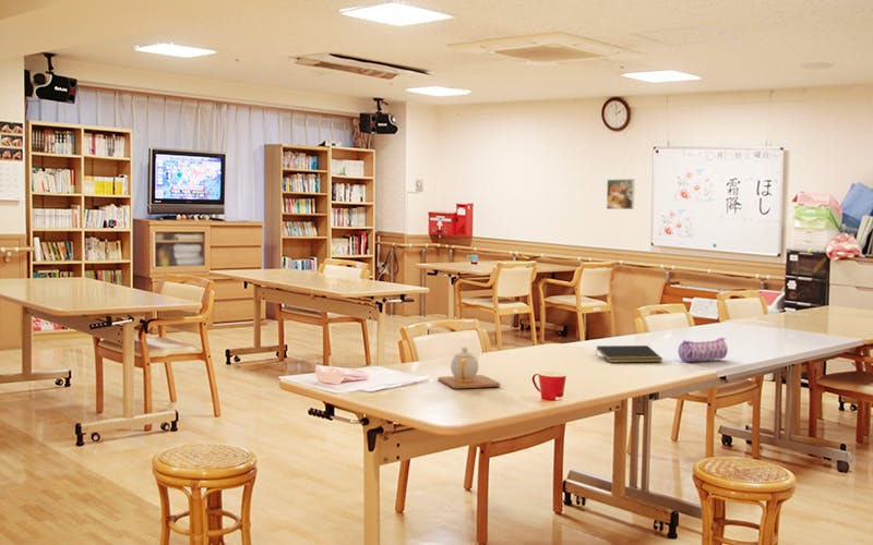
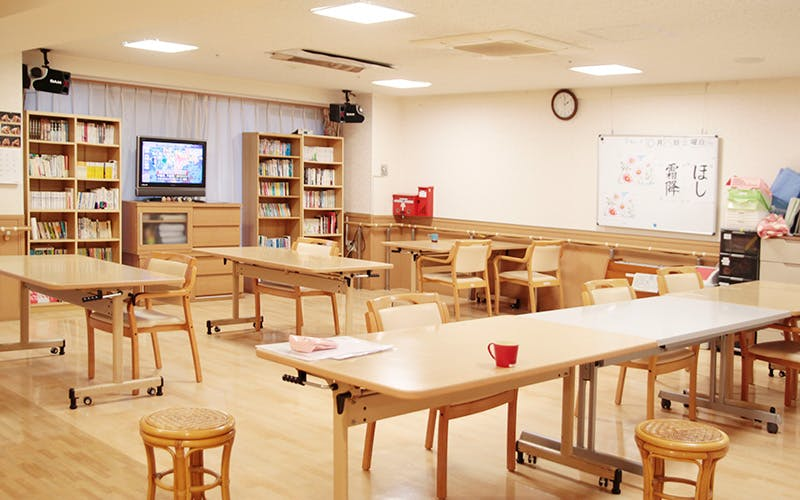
- teapot (468, 364)
- notepad (629, 353)
- pencil case (702, 349)
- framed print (620, 194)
